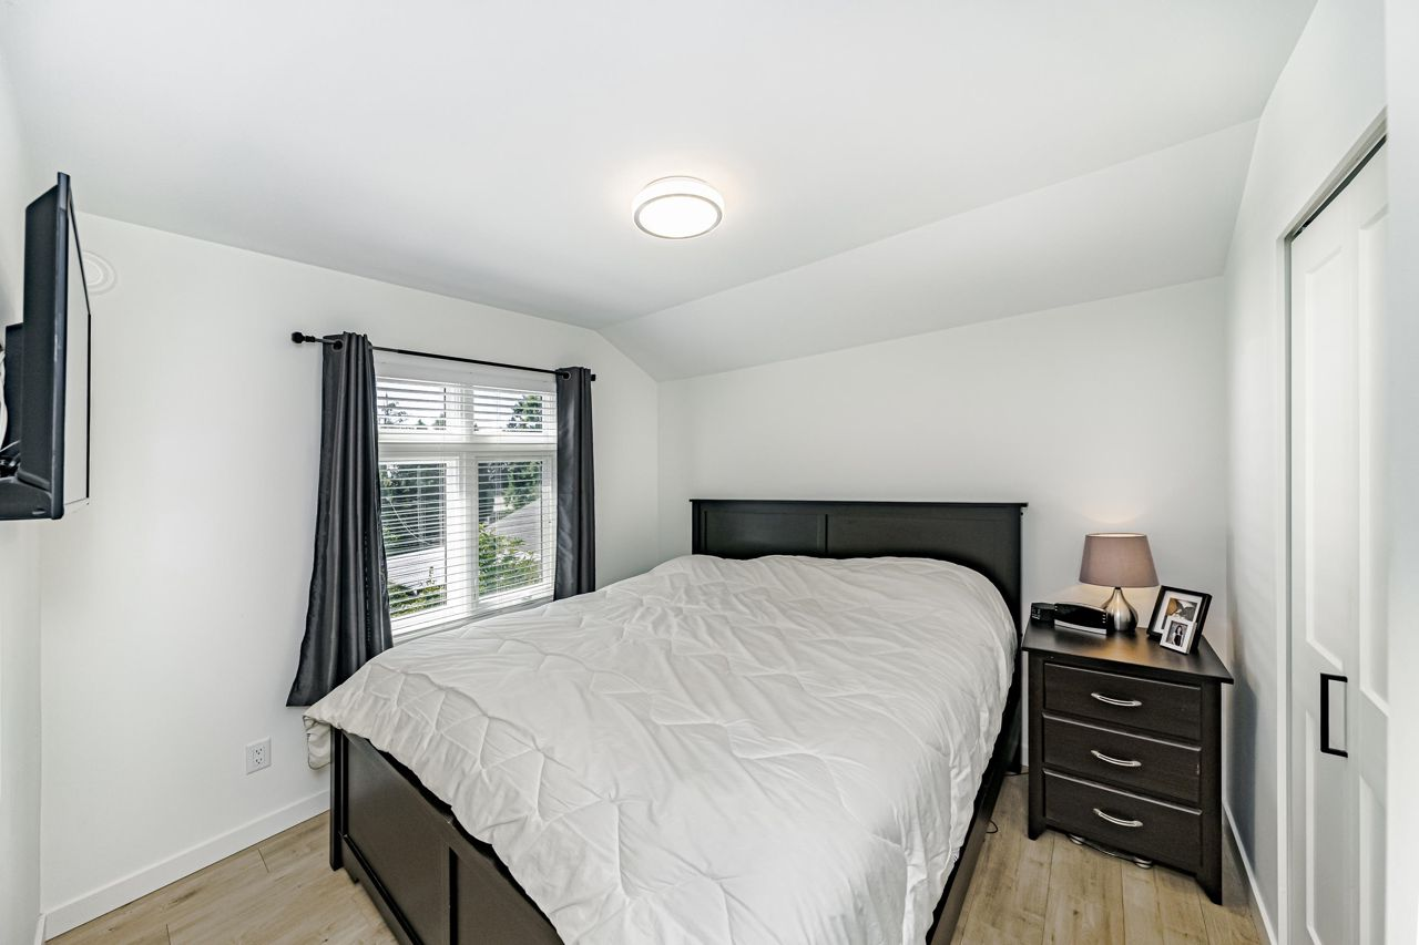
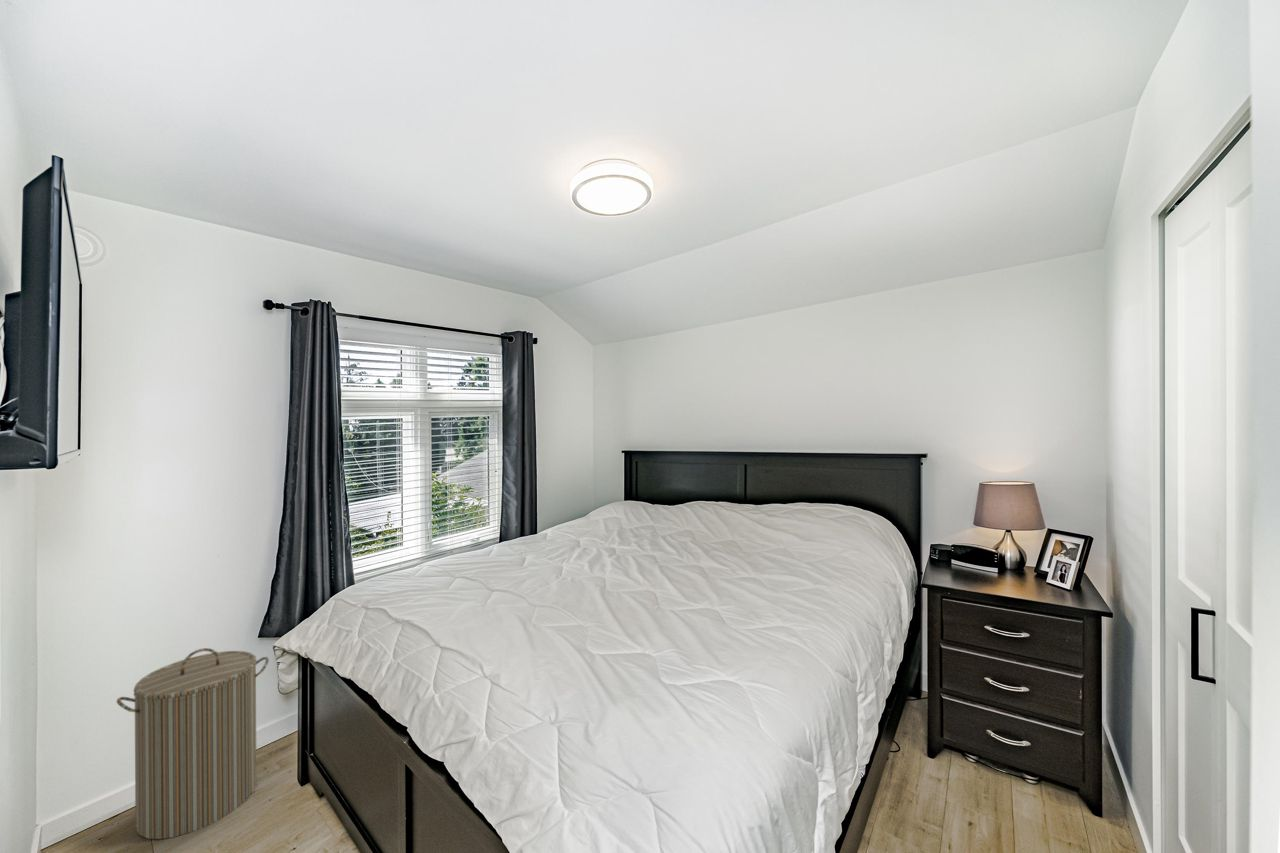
+ laundry hamper (198, 726)
